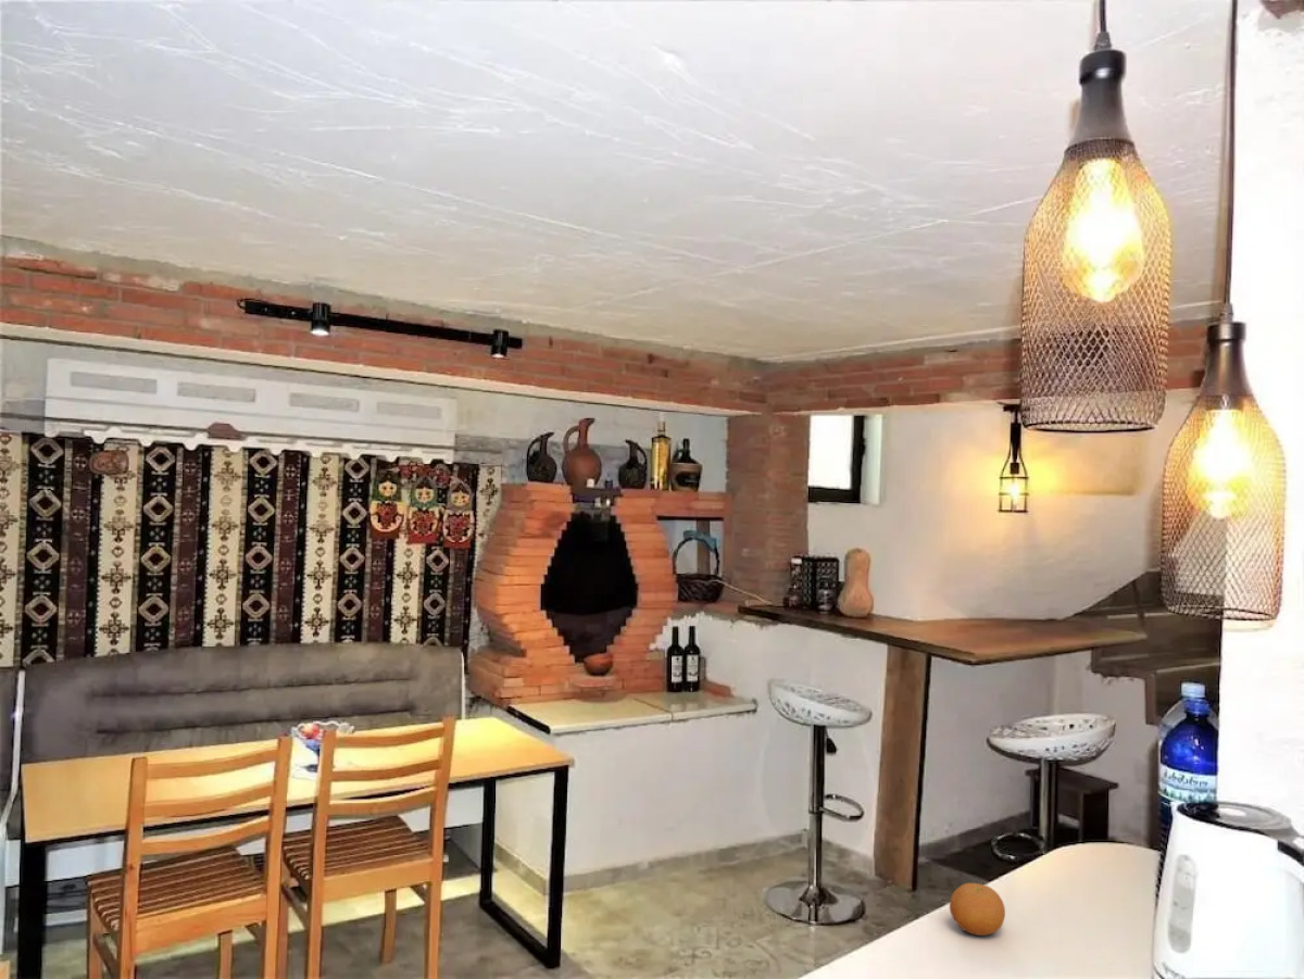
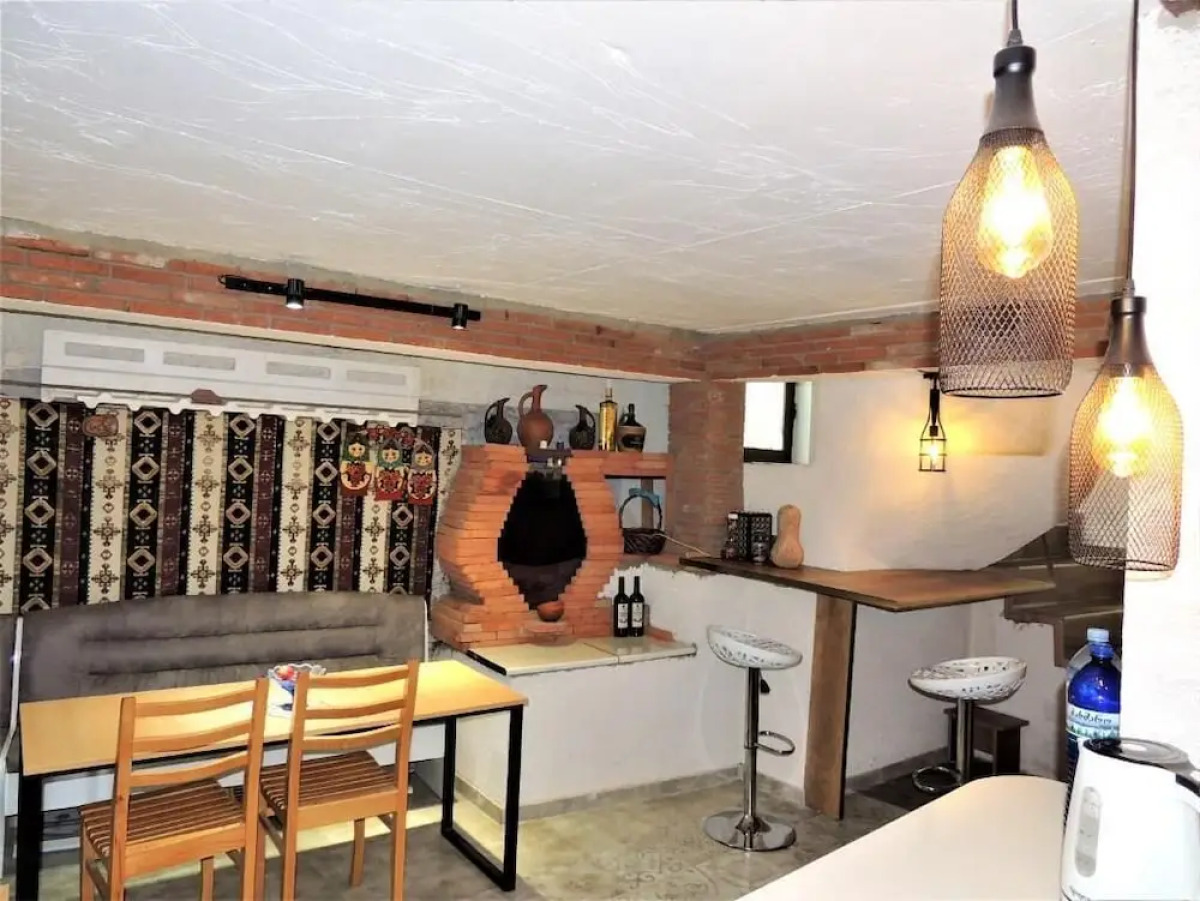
- fruit (977, 908)
